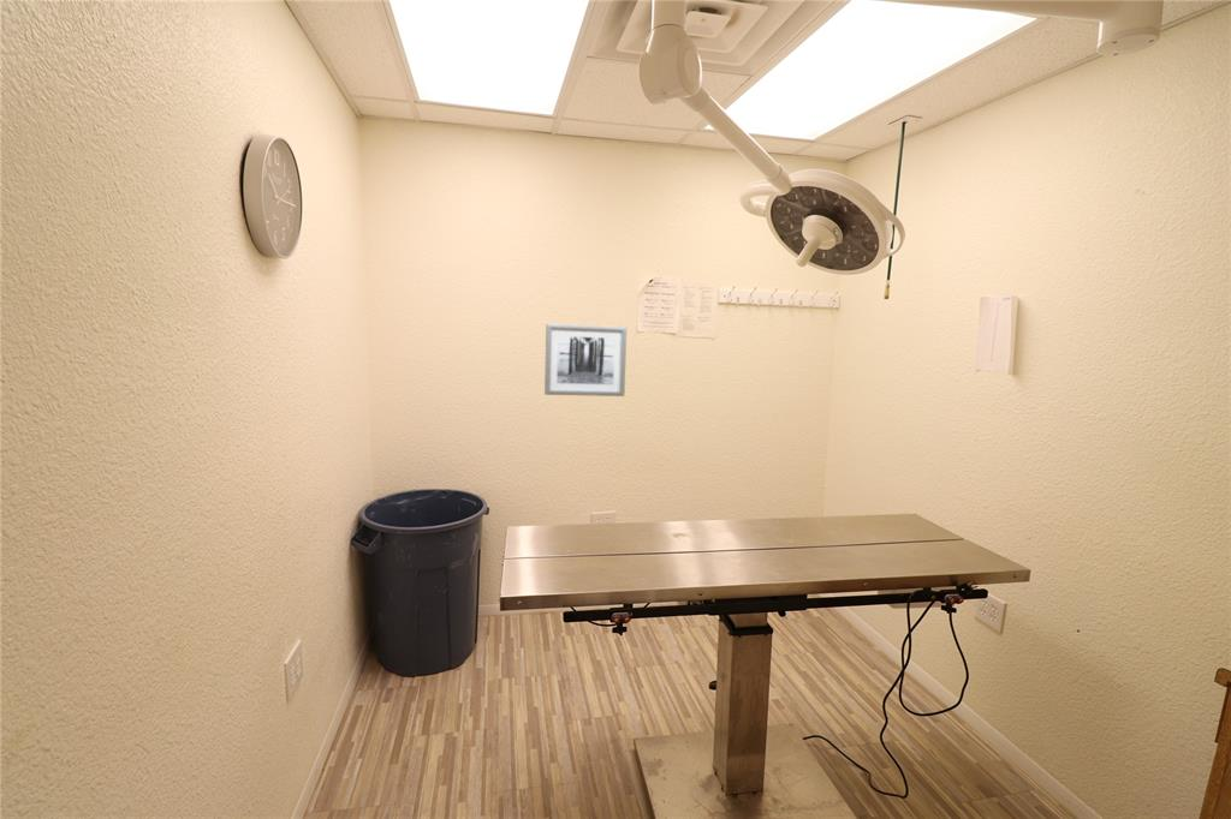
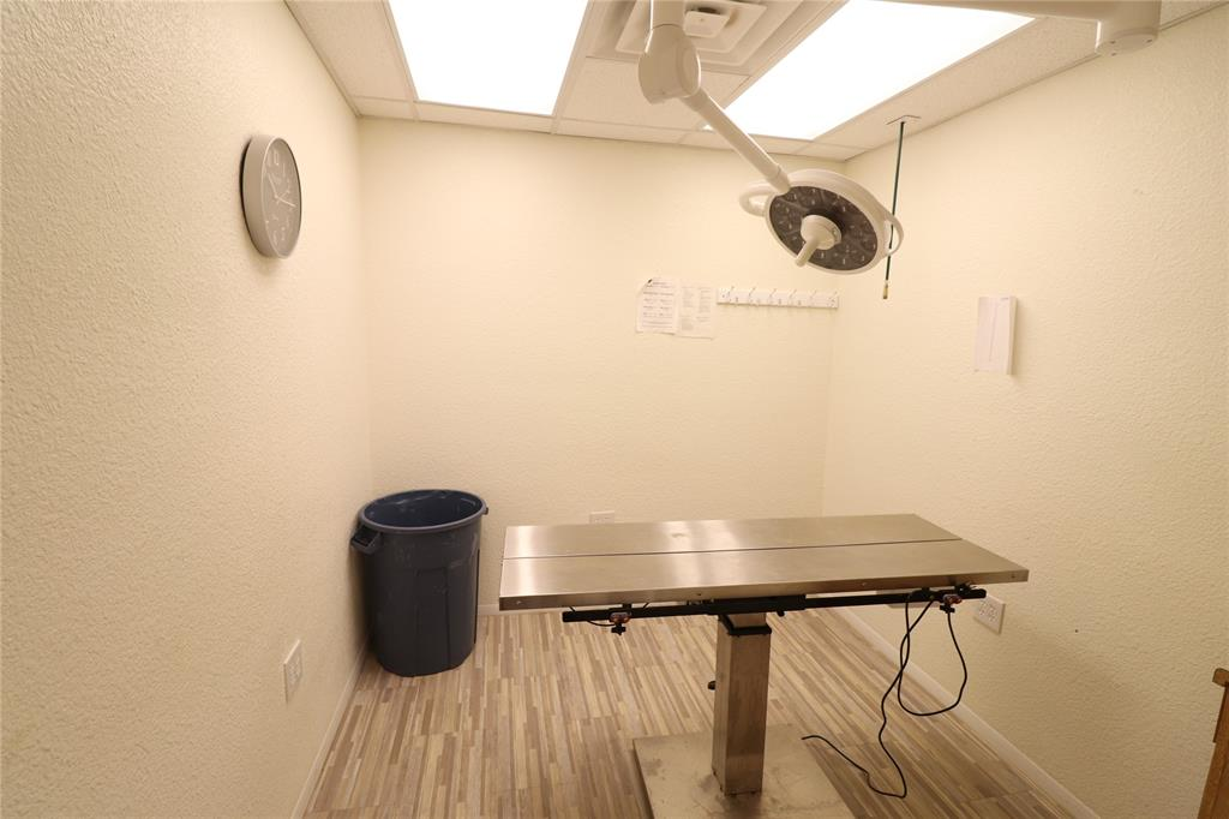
- wall art (585, 360)
